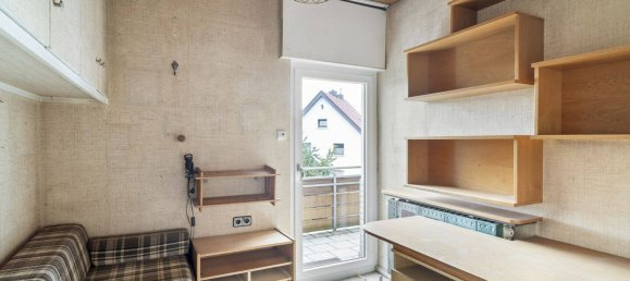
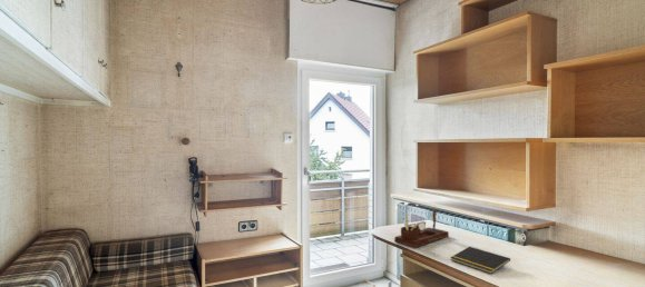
+ desk organizer (420, 225)
+ notepad (479, 258)
